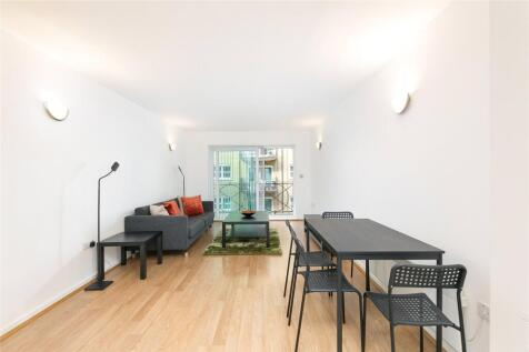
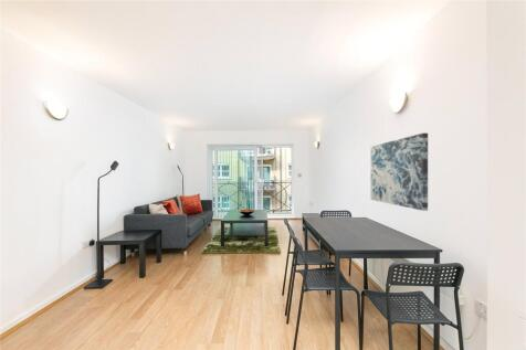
+ wall art (393, 172)
